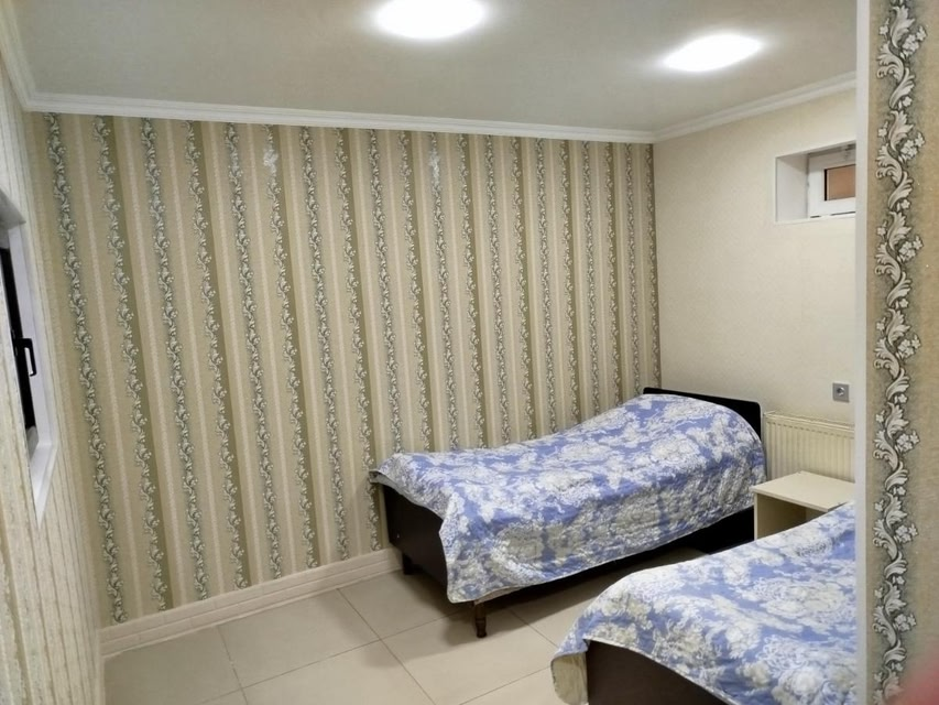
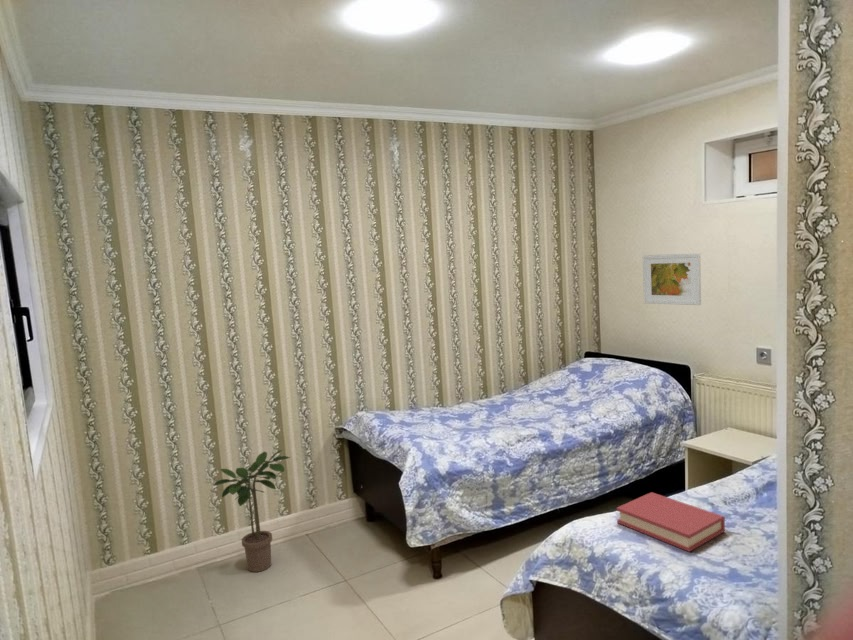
+ hardback book (669, 519)
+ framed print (670, 279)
+ potted plant (255, 508)
